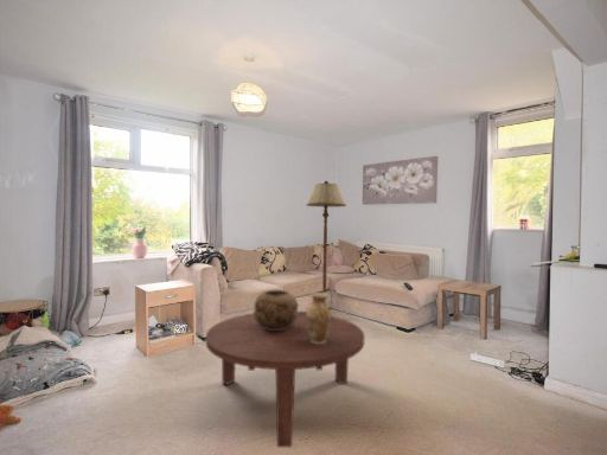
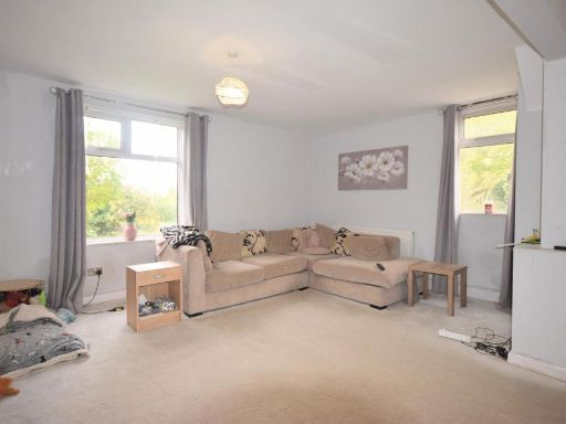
- vase (318, 316)
- coffee table (285, 364)
- floor lamp (325, 250)
- decorative bowl (275, 309)
